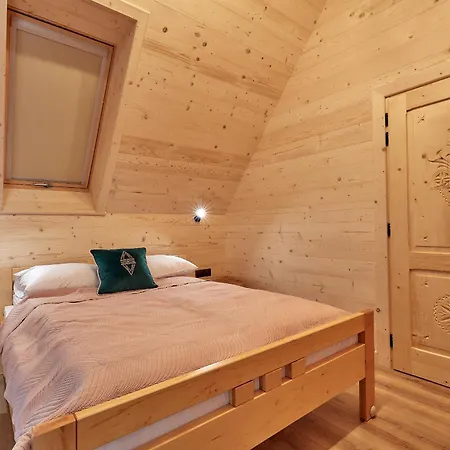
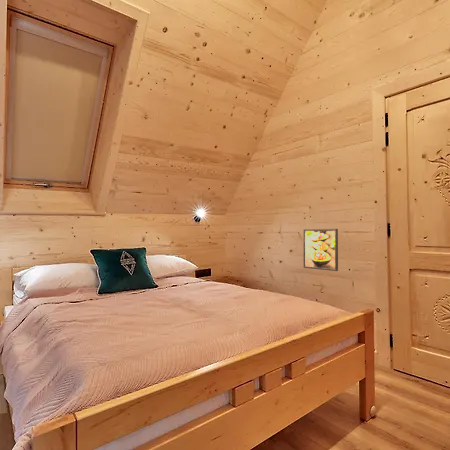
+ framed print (319, 249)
